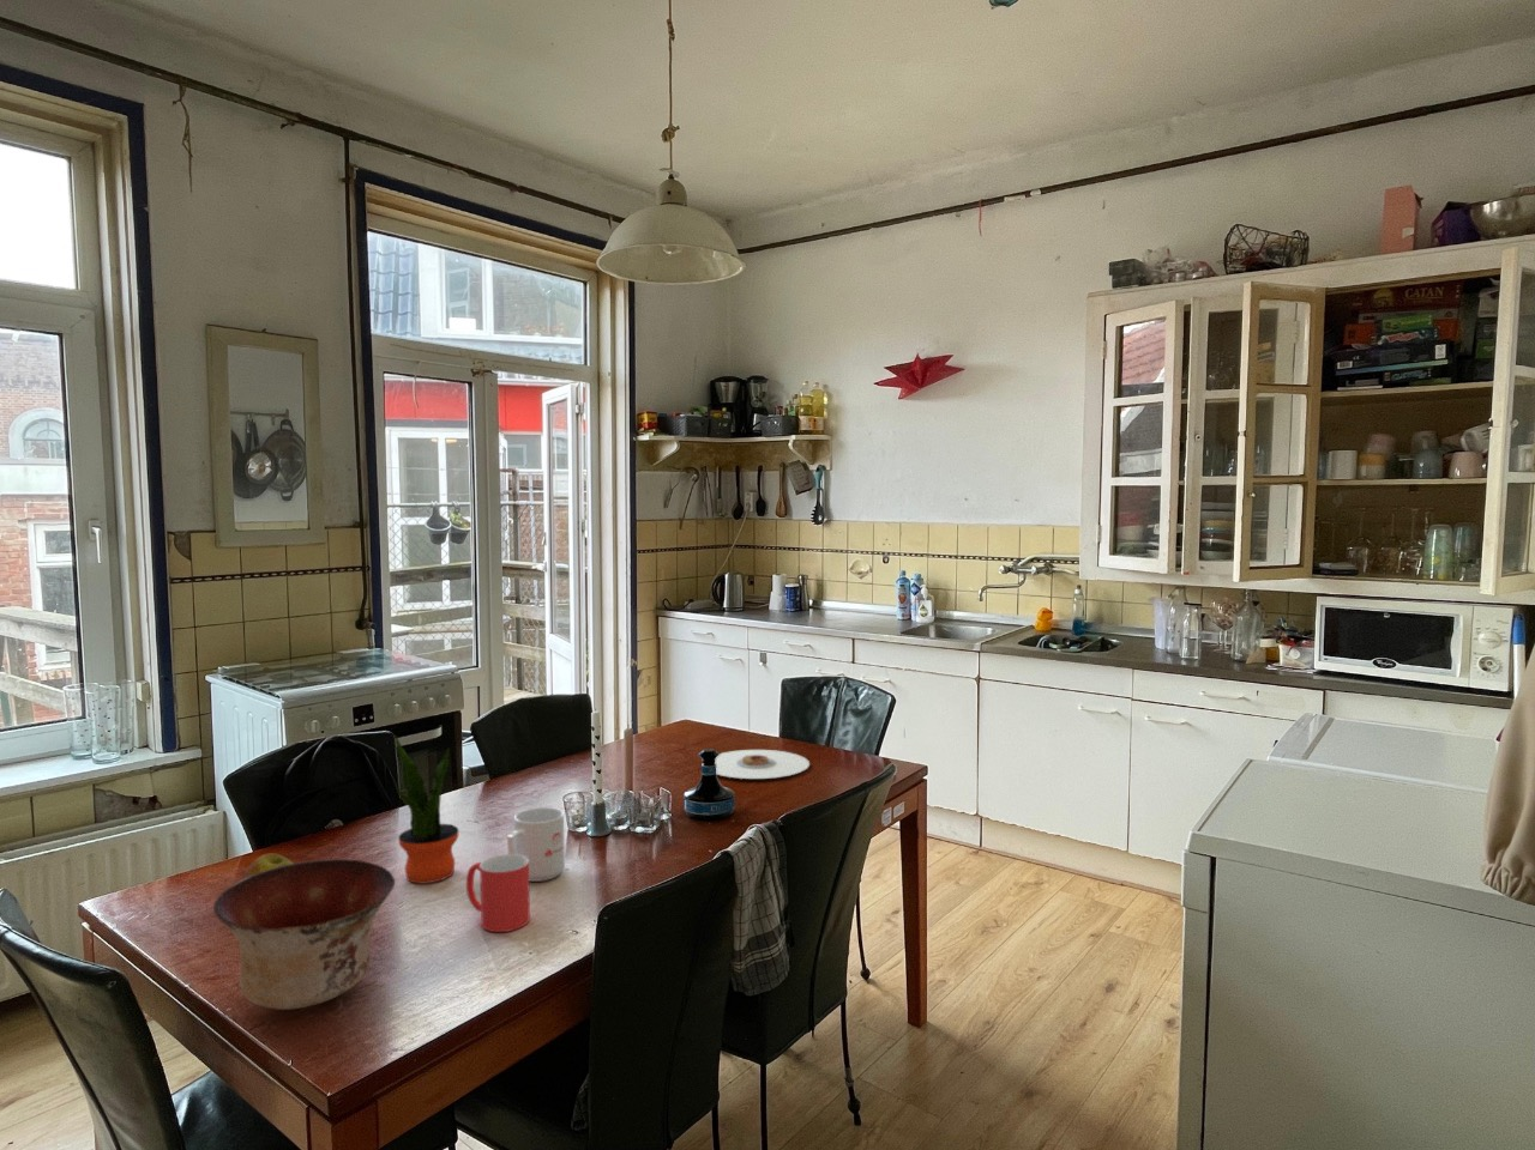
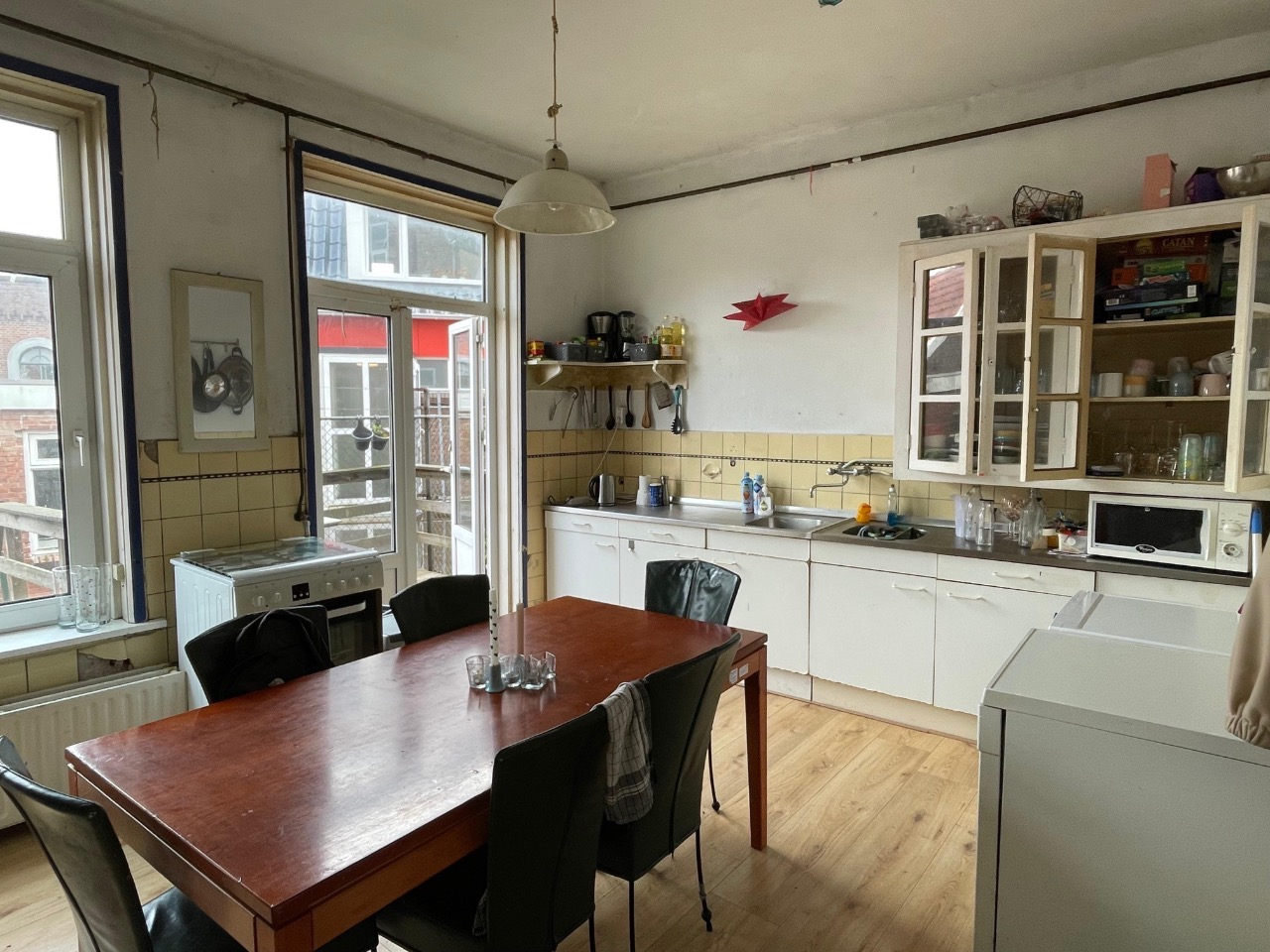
- tequila bottle (708, 782)
- mug (534, 847)
- potted plant (417, 806)
- plate (755, 760)
- mug (494, 889)
- apple (266, 870)
- bowl (308, 940)
